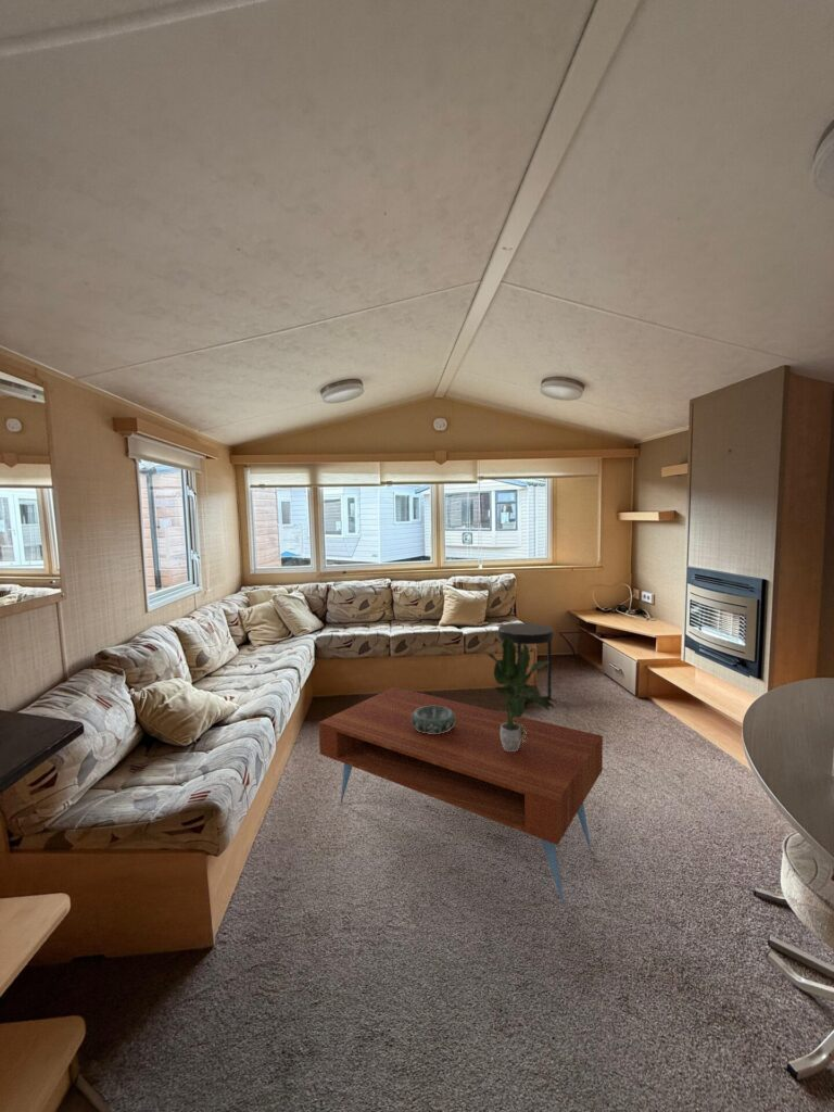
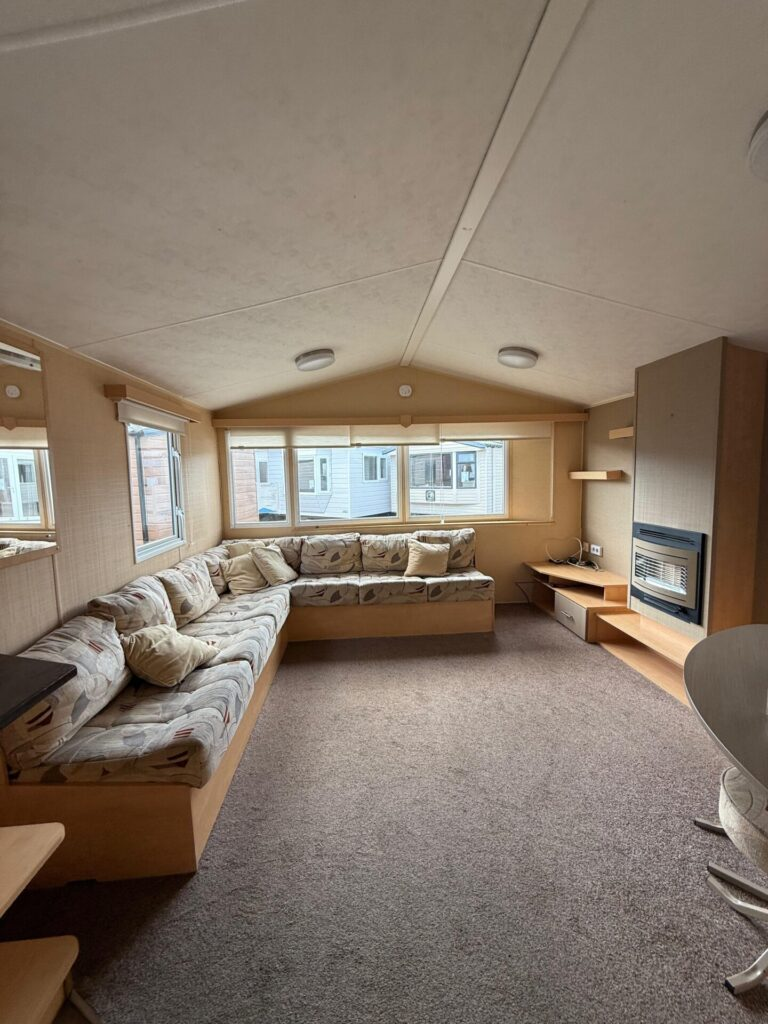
- side table (518, 656)
- potted plant (517, 694)
- decorative bowl (433, 719)
- coffee table (454, 776)
